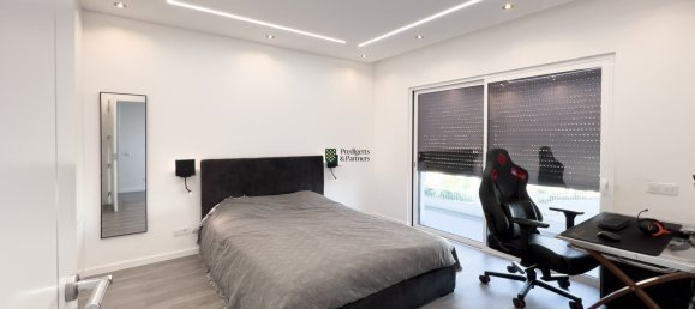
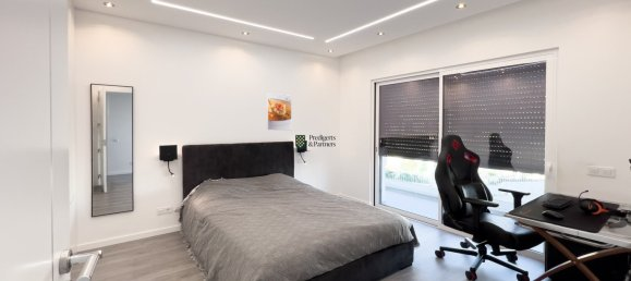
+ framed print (279, 112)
